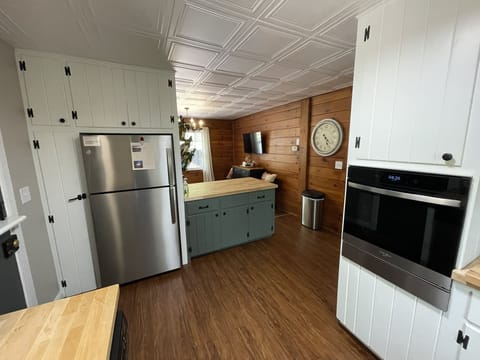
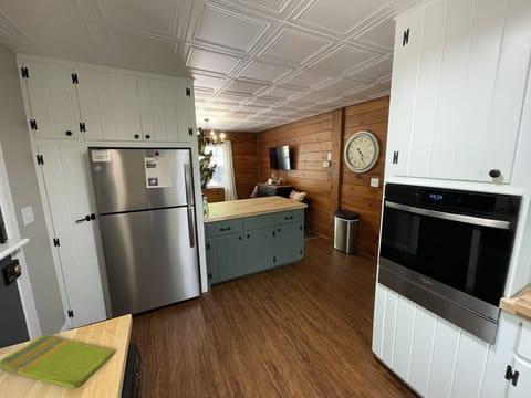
+ dish towel (58, 356)
